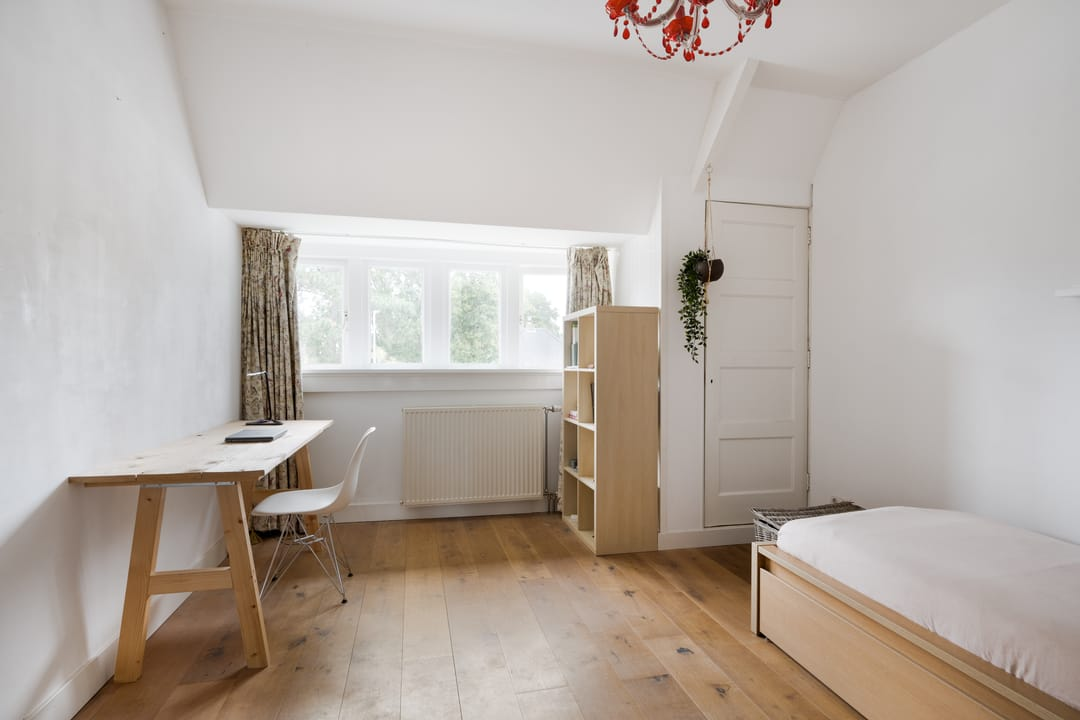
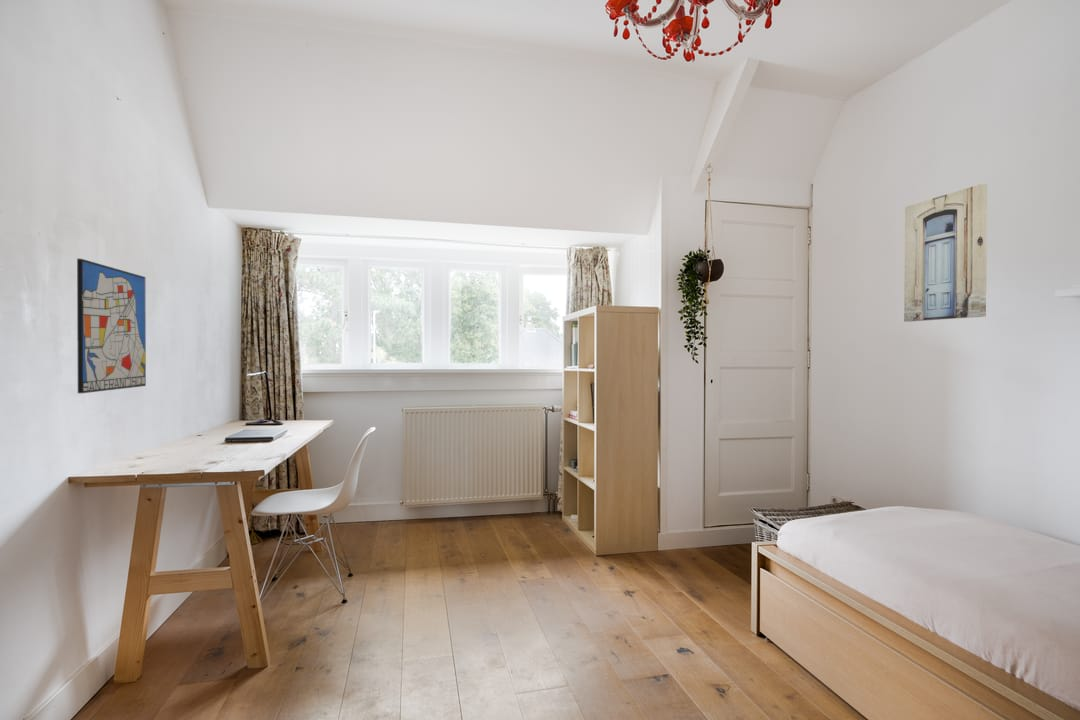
+ wall art (942, 257)
+ wall art (115, 329)
